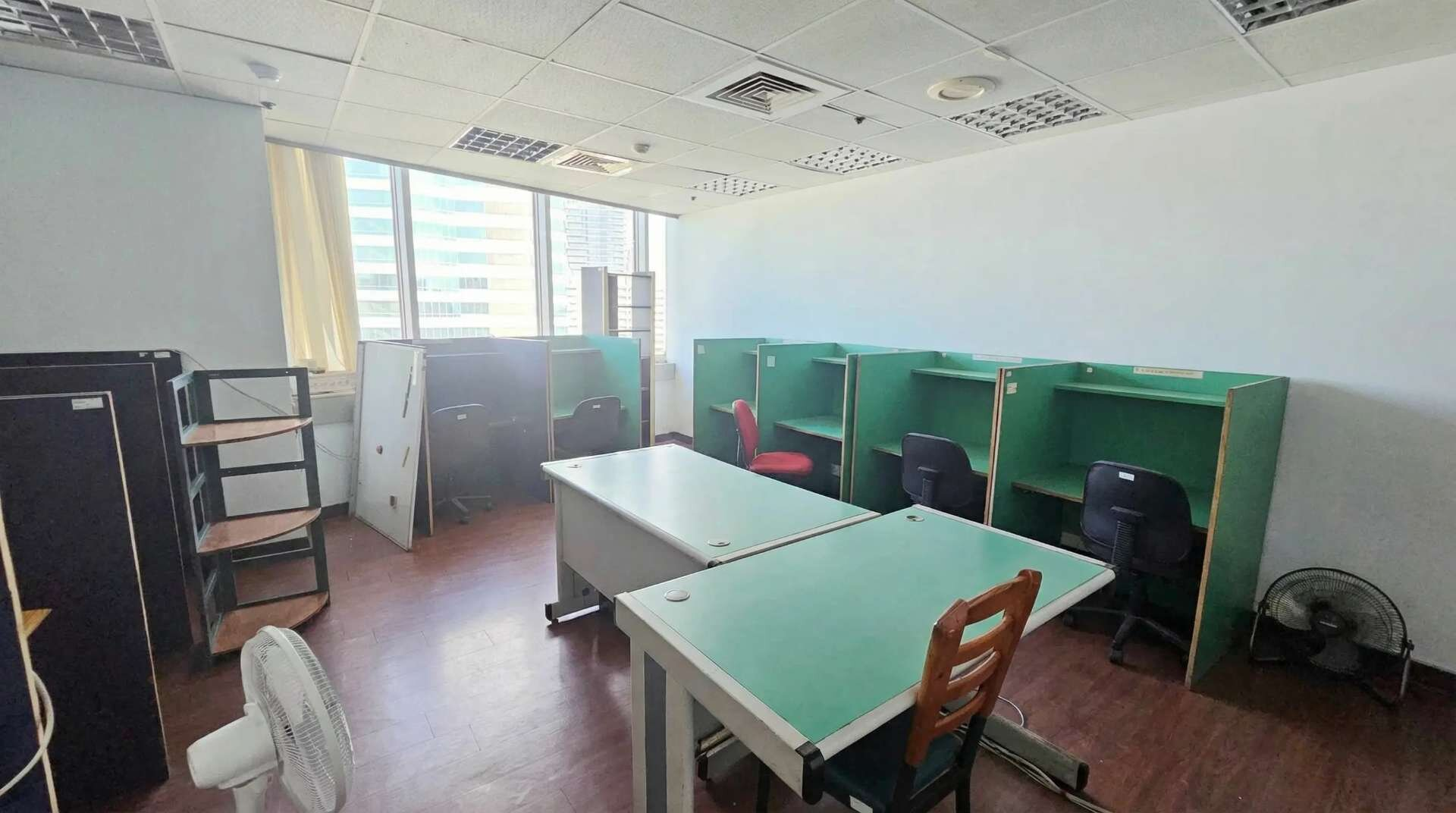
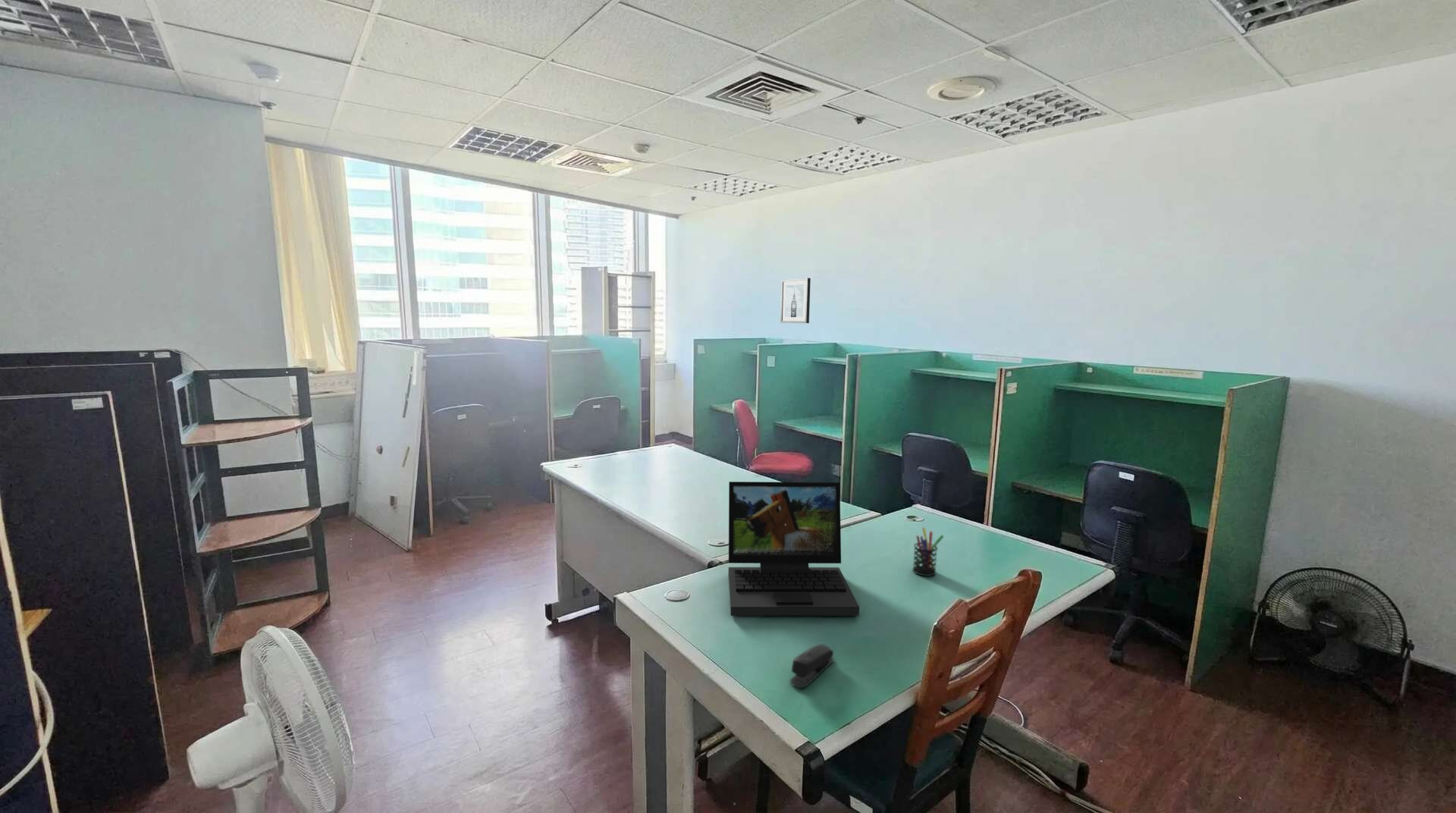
+ wall art (795, 301)
+ stapler (813, 660)
+ pen holder (928, 550)
+ laptop (789, 541)
